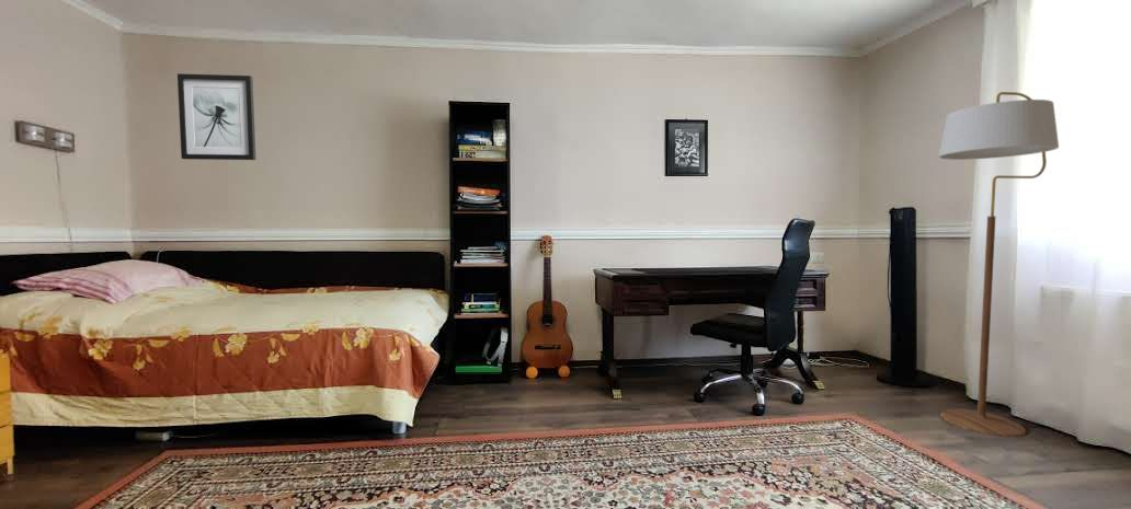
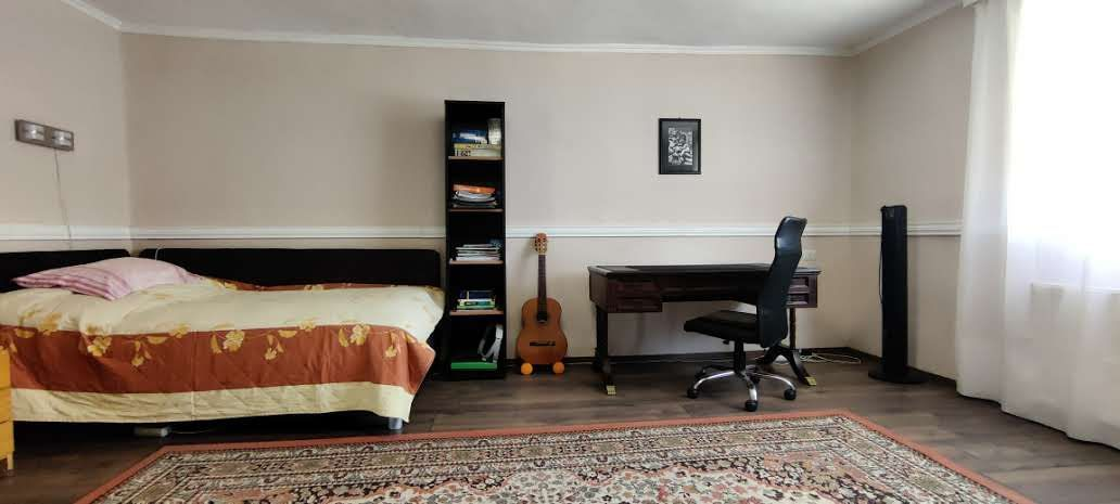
- wall art (217, 117)
- floor lamp (993, 258)
